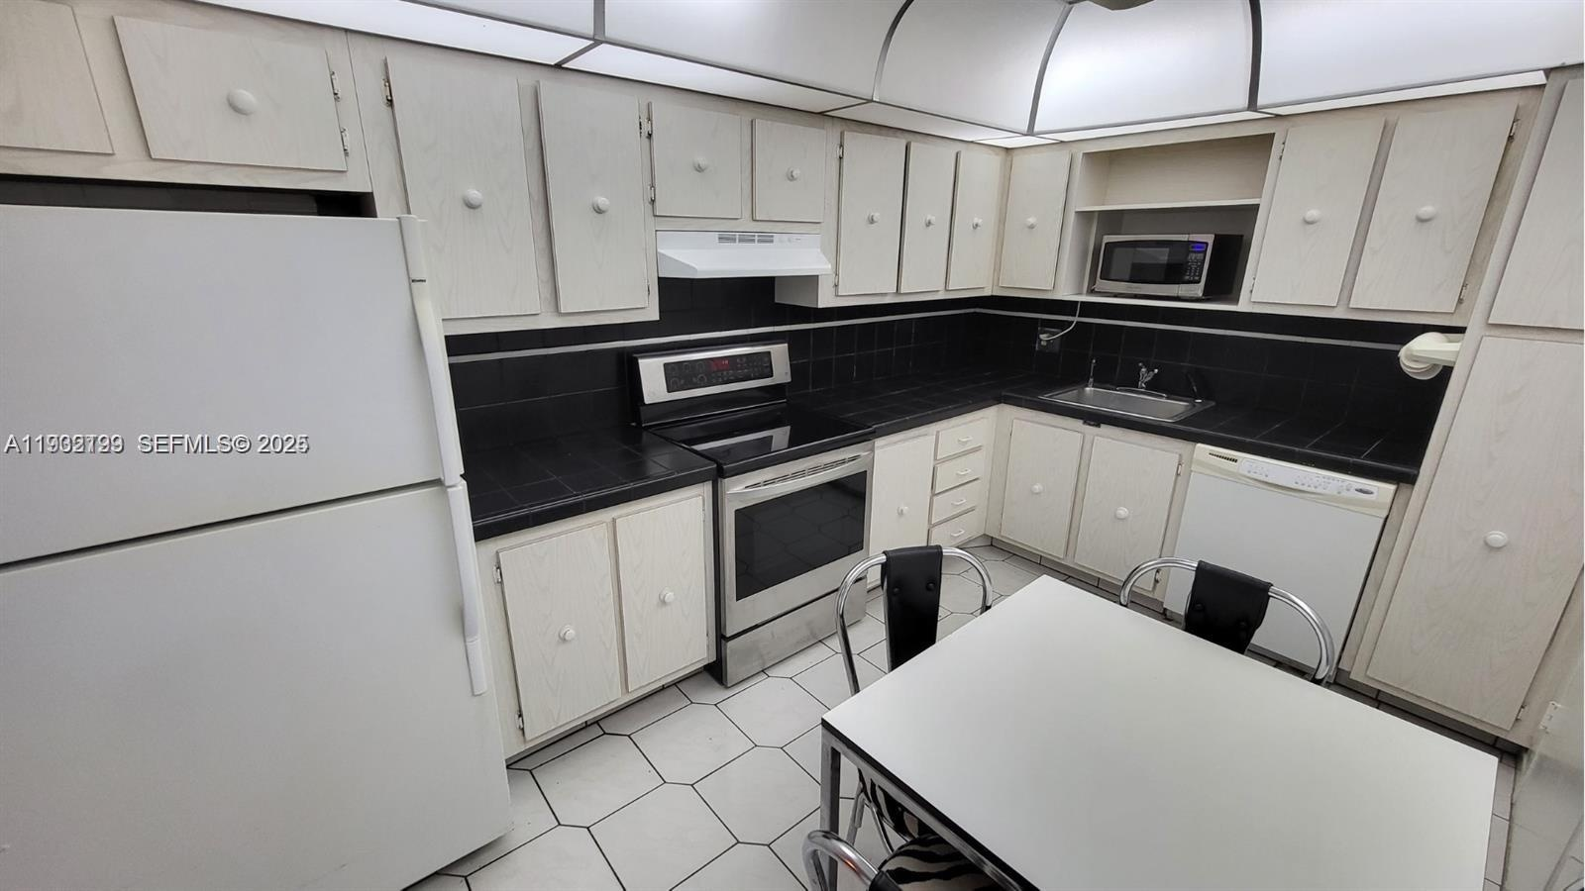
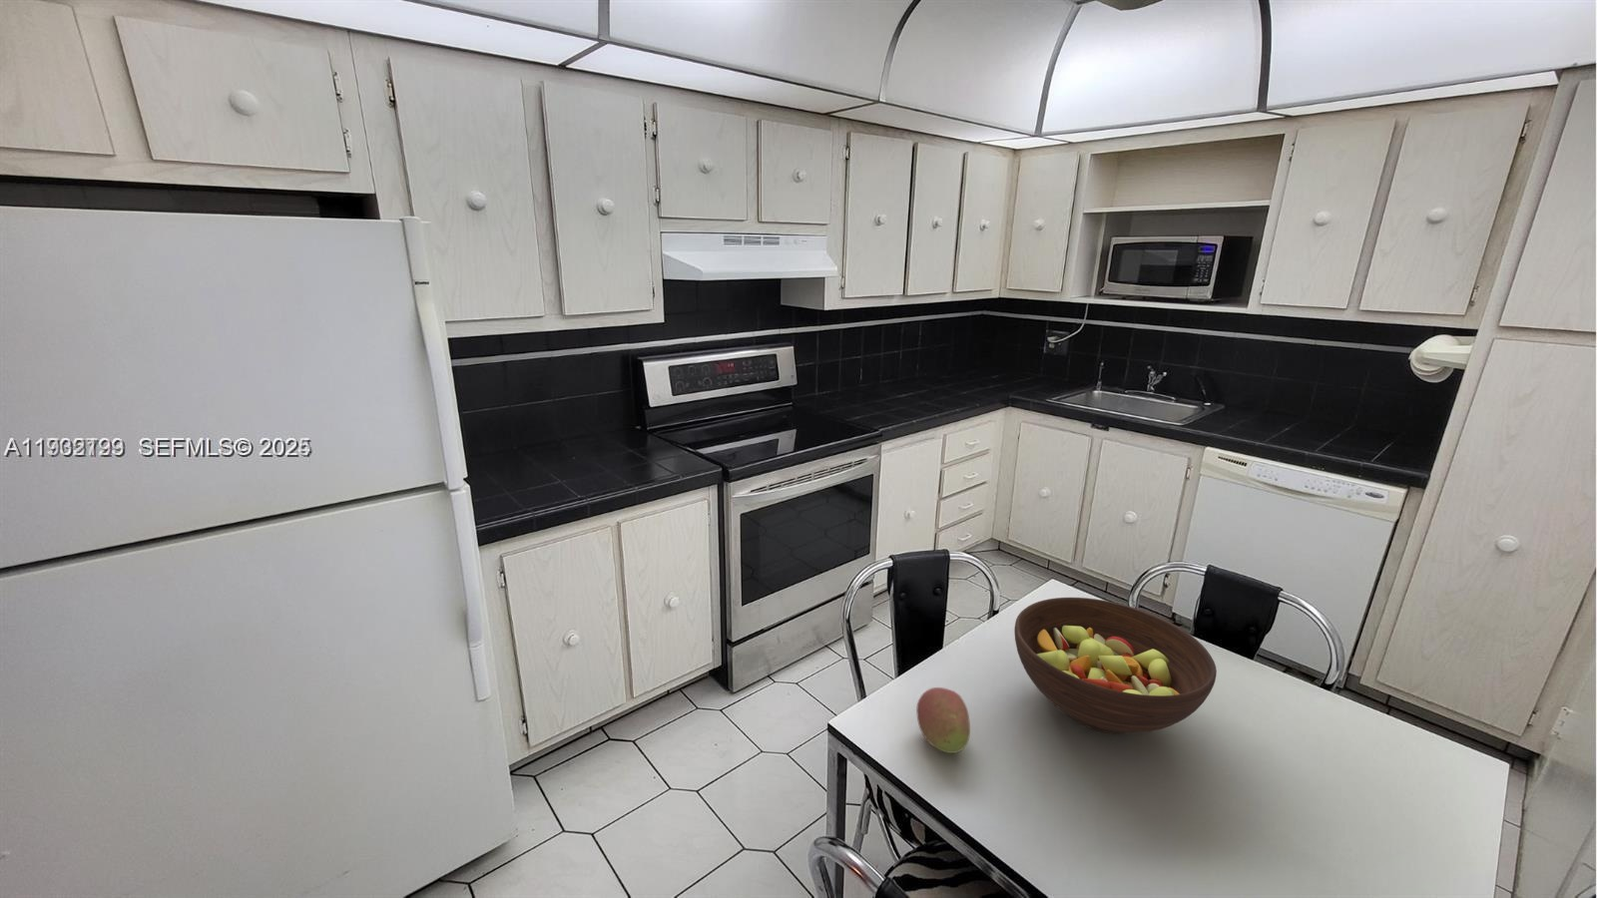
+ fruit bowl (1103, 677)
+ fruit (943, 718)
